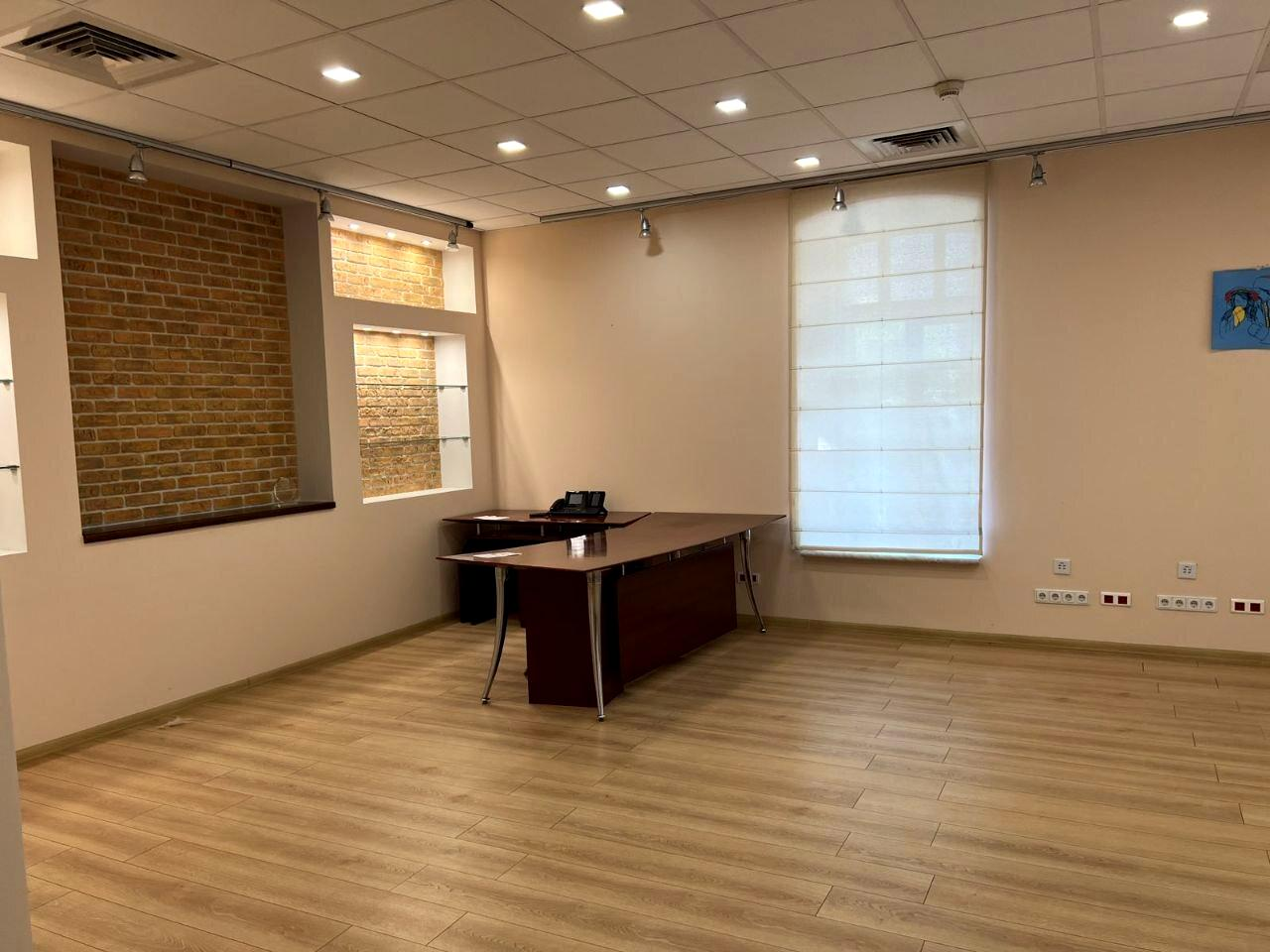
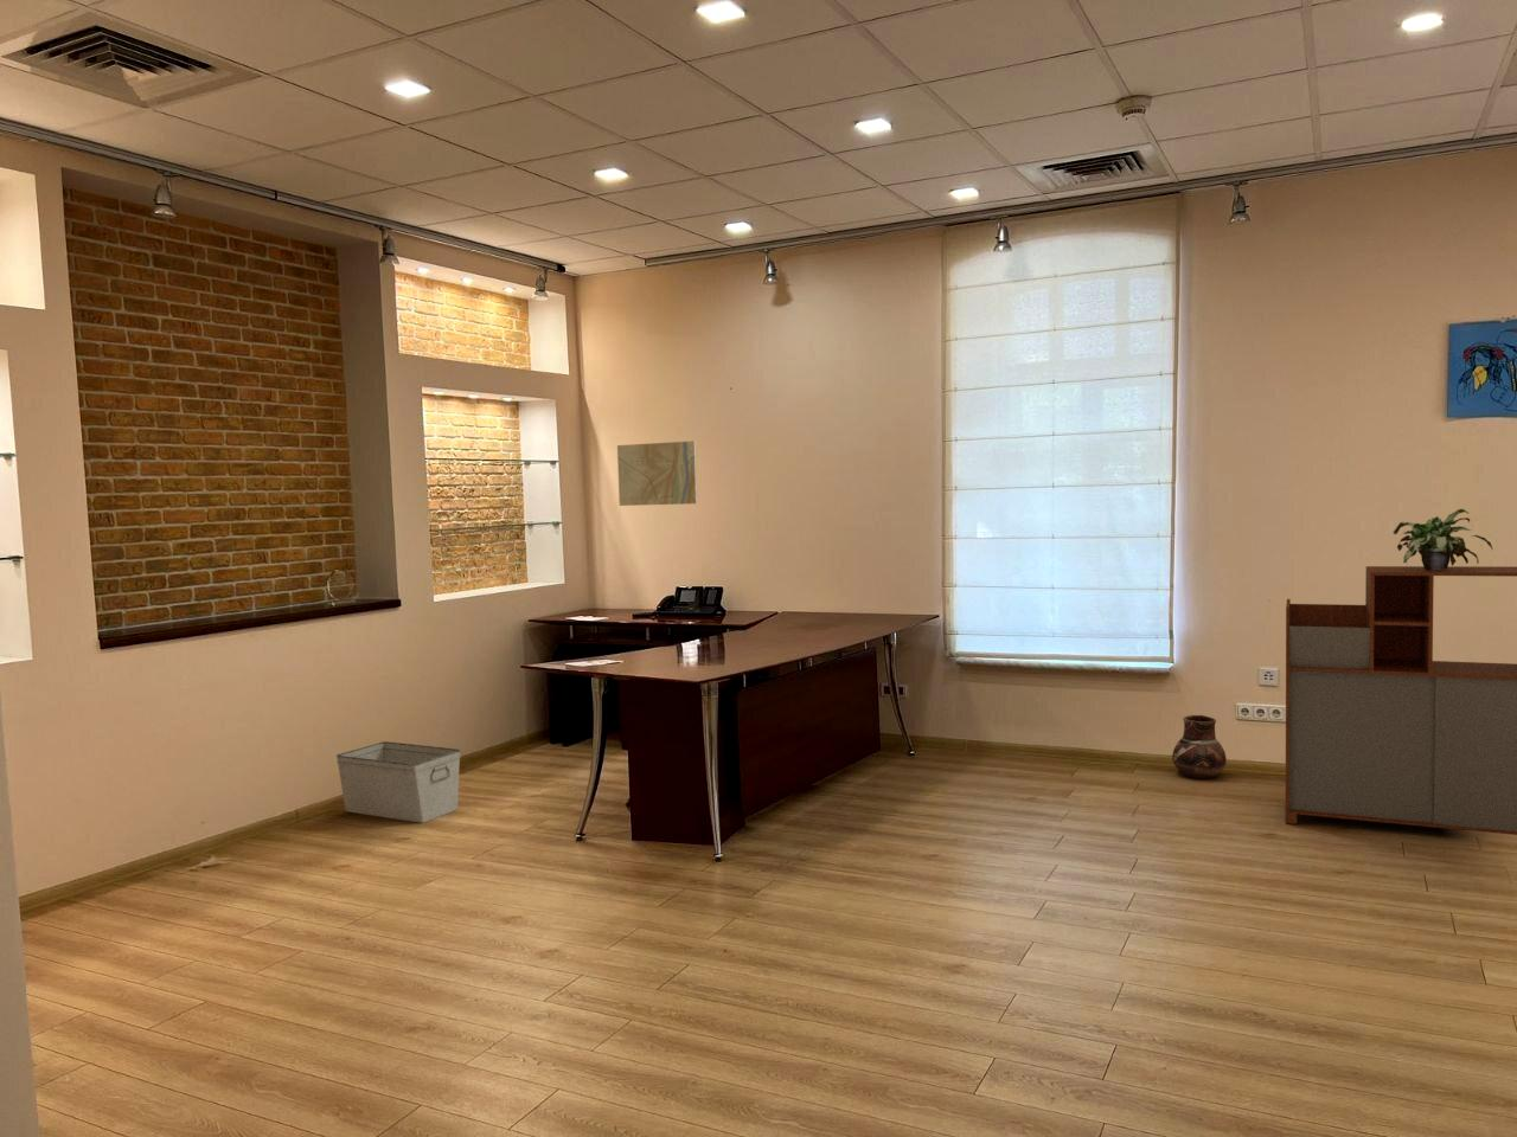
+ storage cabinet (1454, 699)
+ ceramic pot (1198, 746)
+ map (657, 474)
+ potted plant (1438, 539)
+ storage bin (399, 781)
